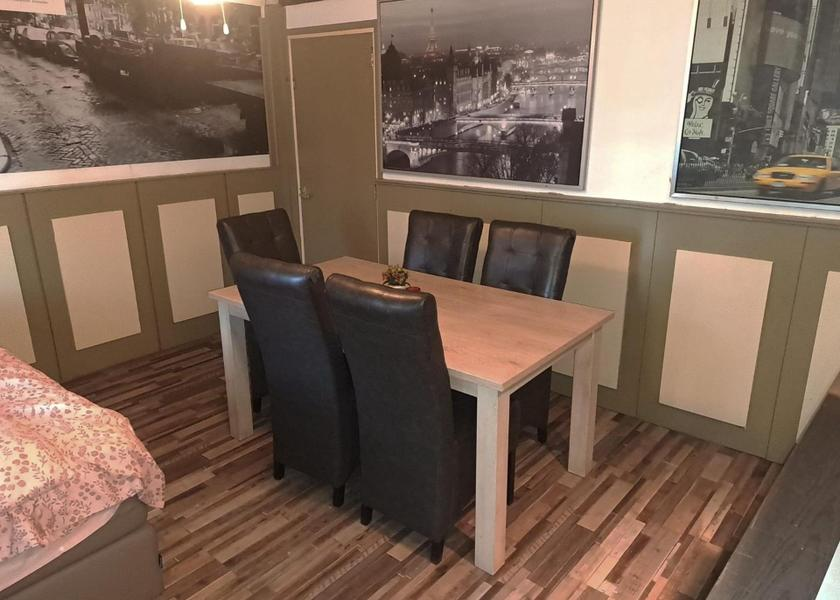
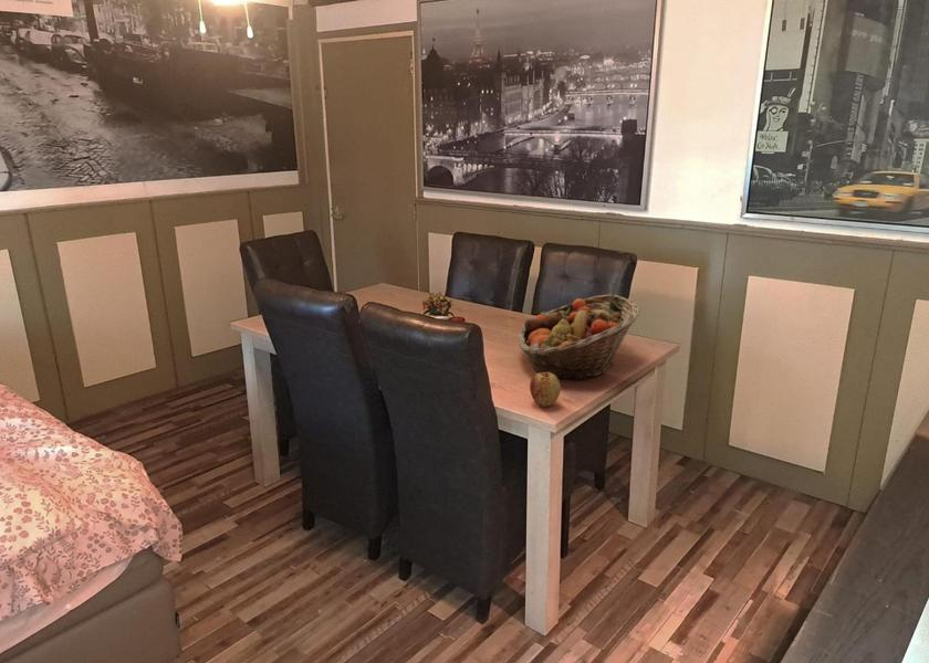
+ apple (544, 388)
+ fruit basket (576, 333)
